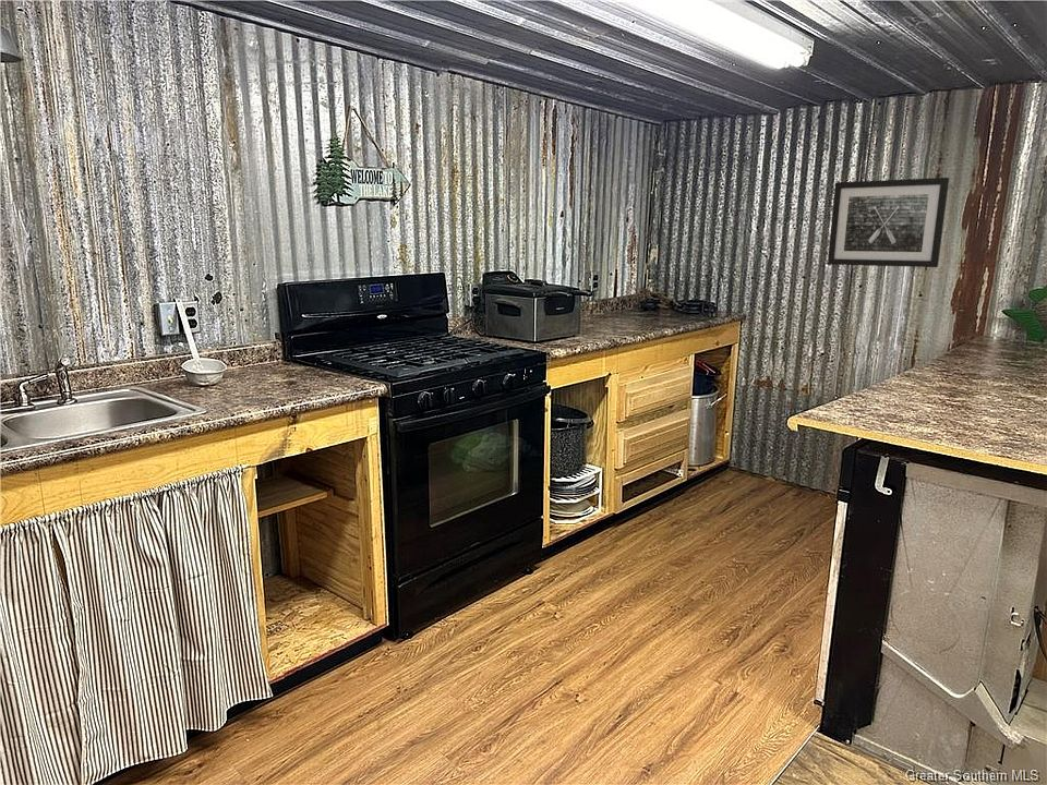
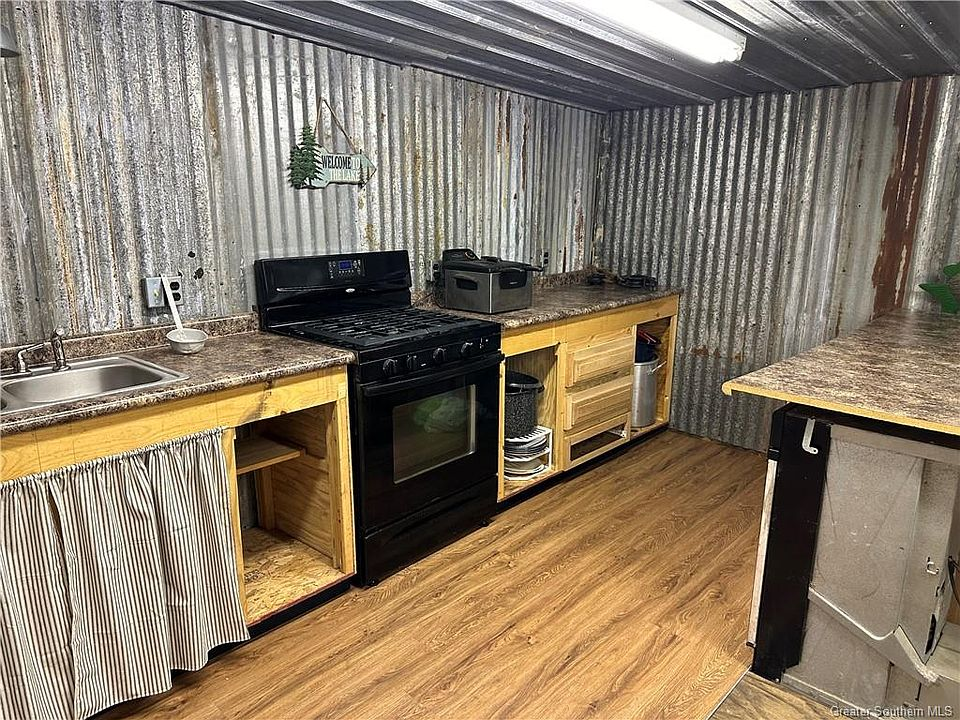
- wall art (884, 224)
